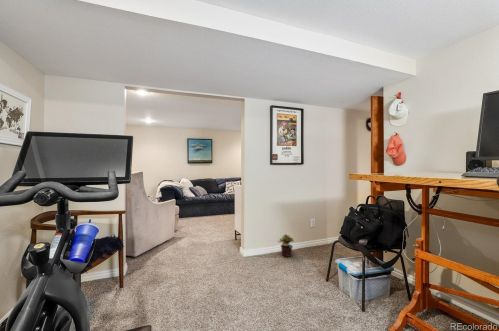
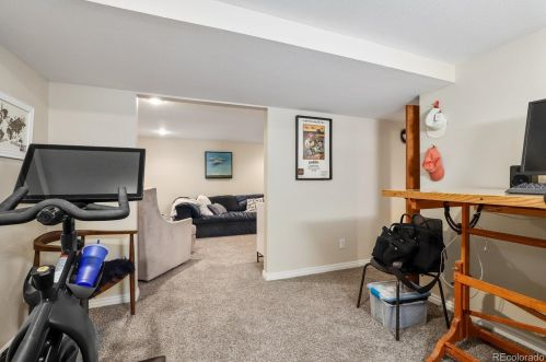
- potted plant (285, 244)
